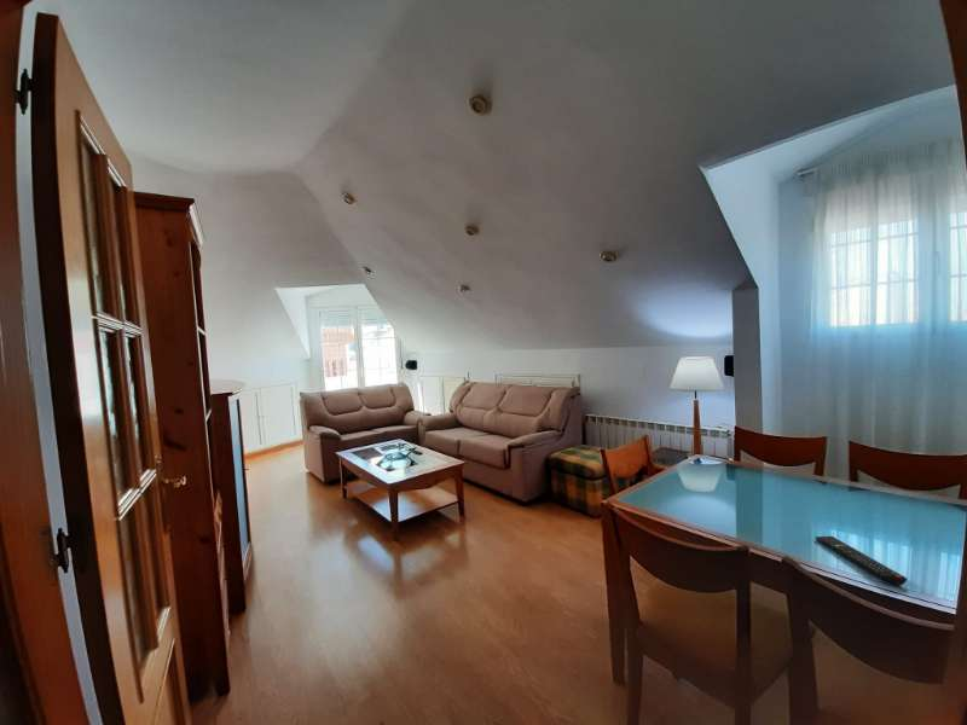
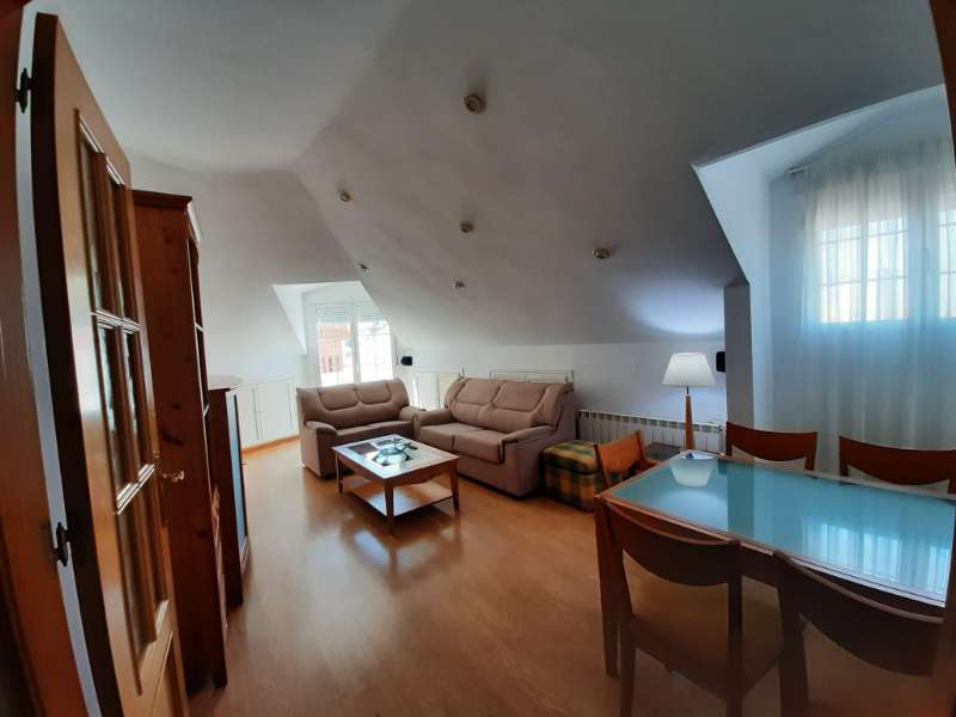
- remote control (857, 557)
